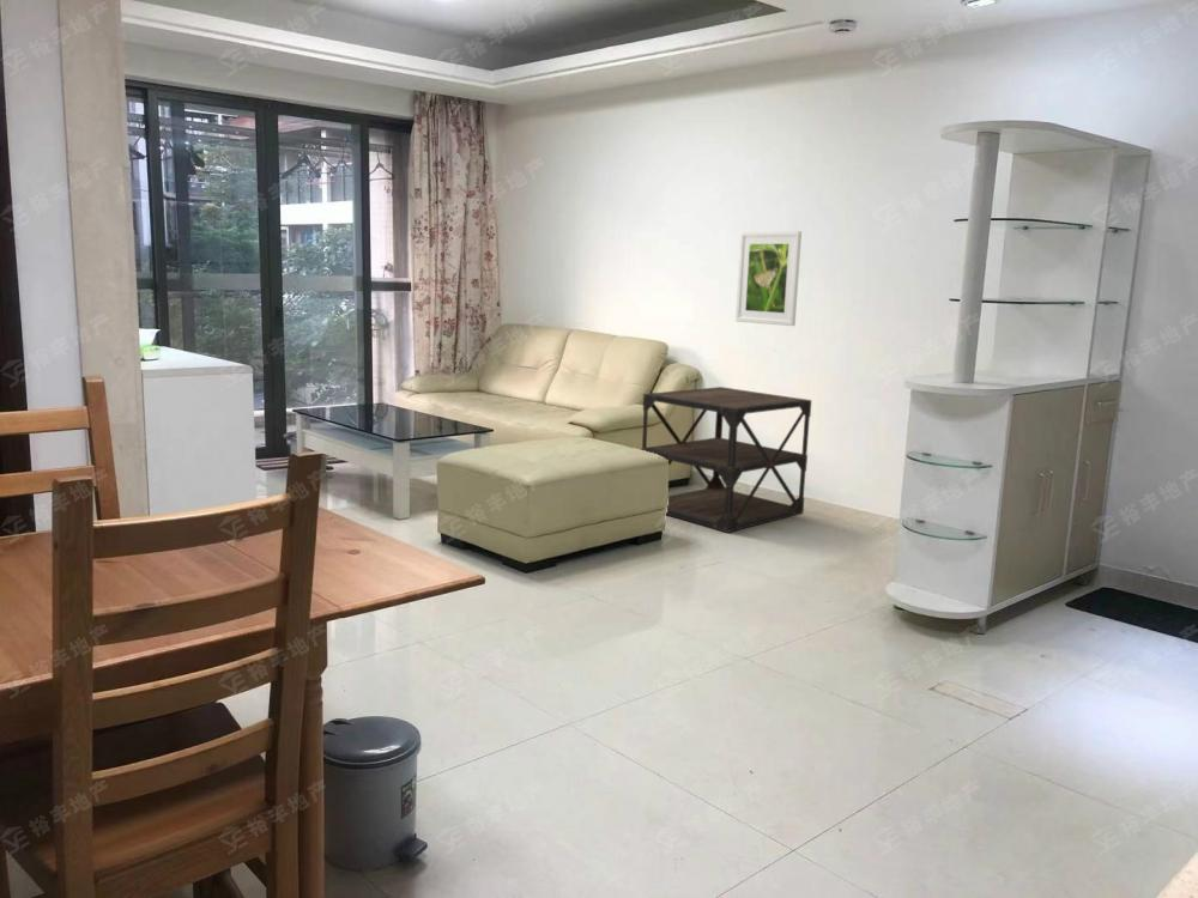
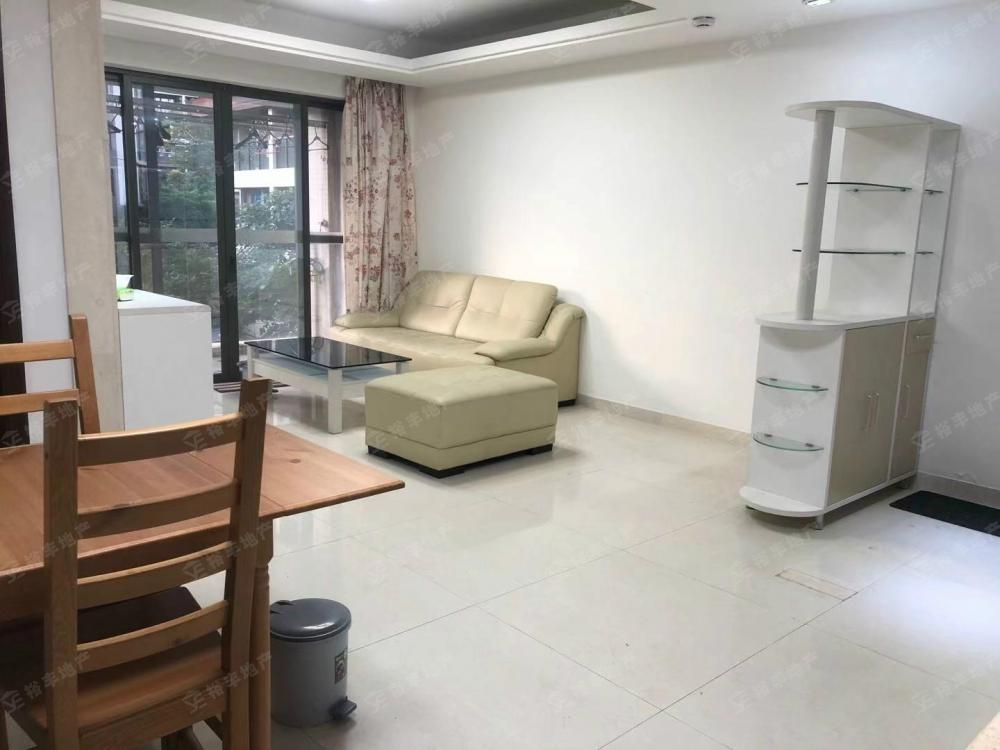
- side table (724, 454)
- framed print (767, 278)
